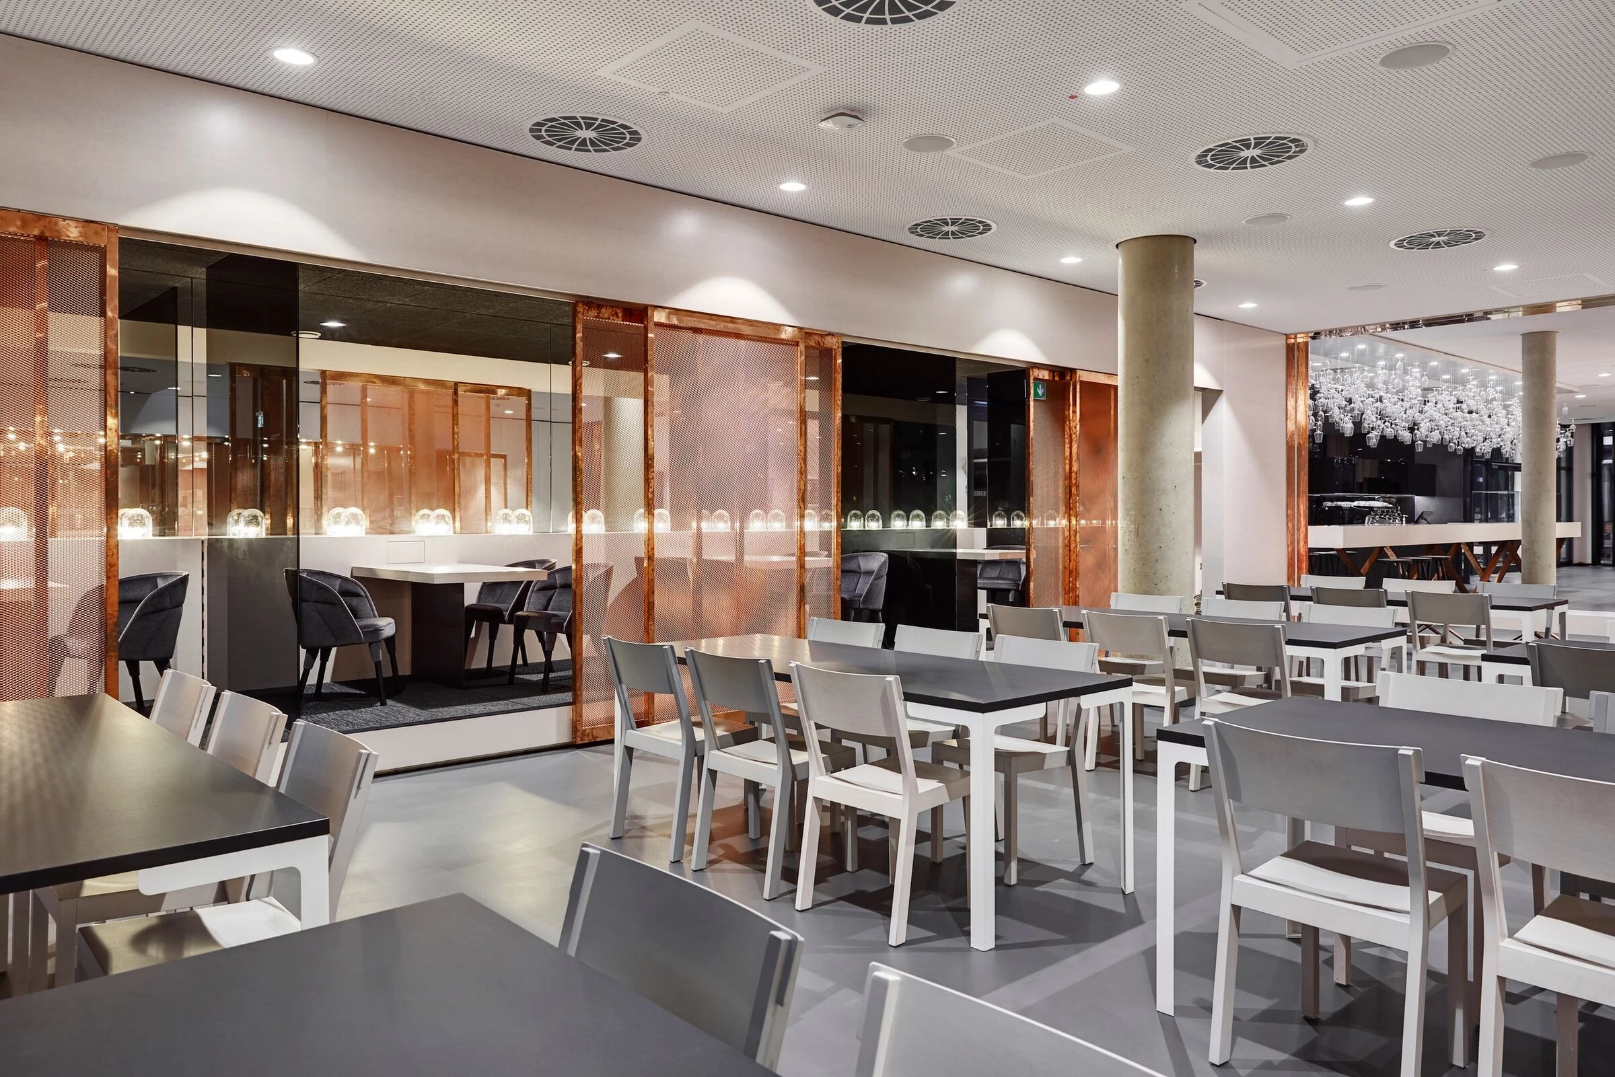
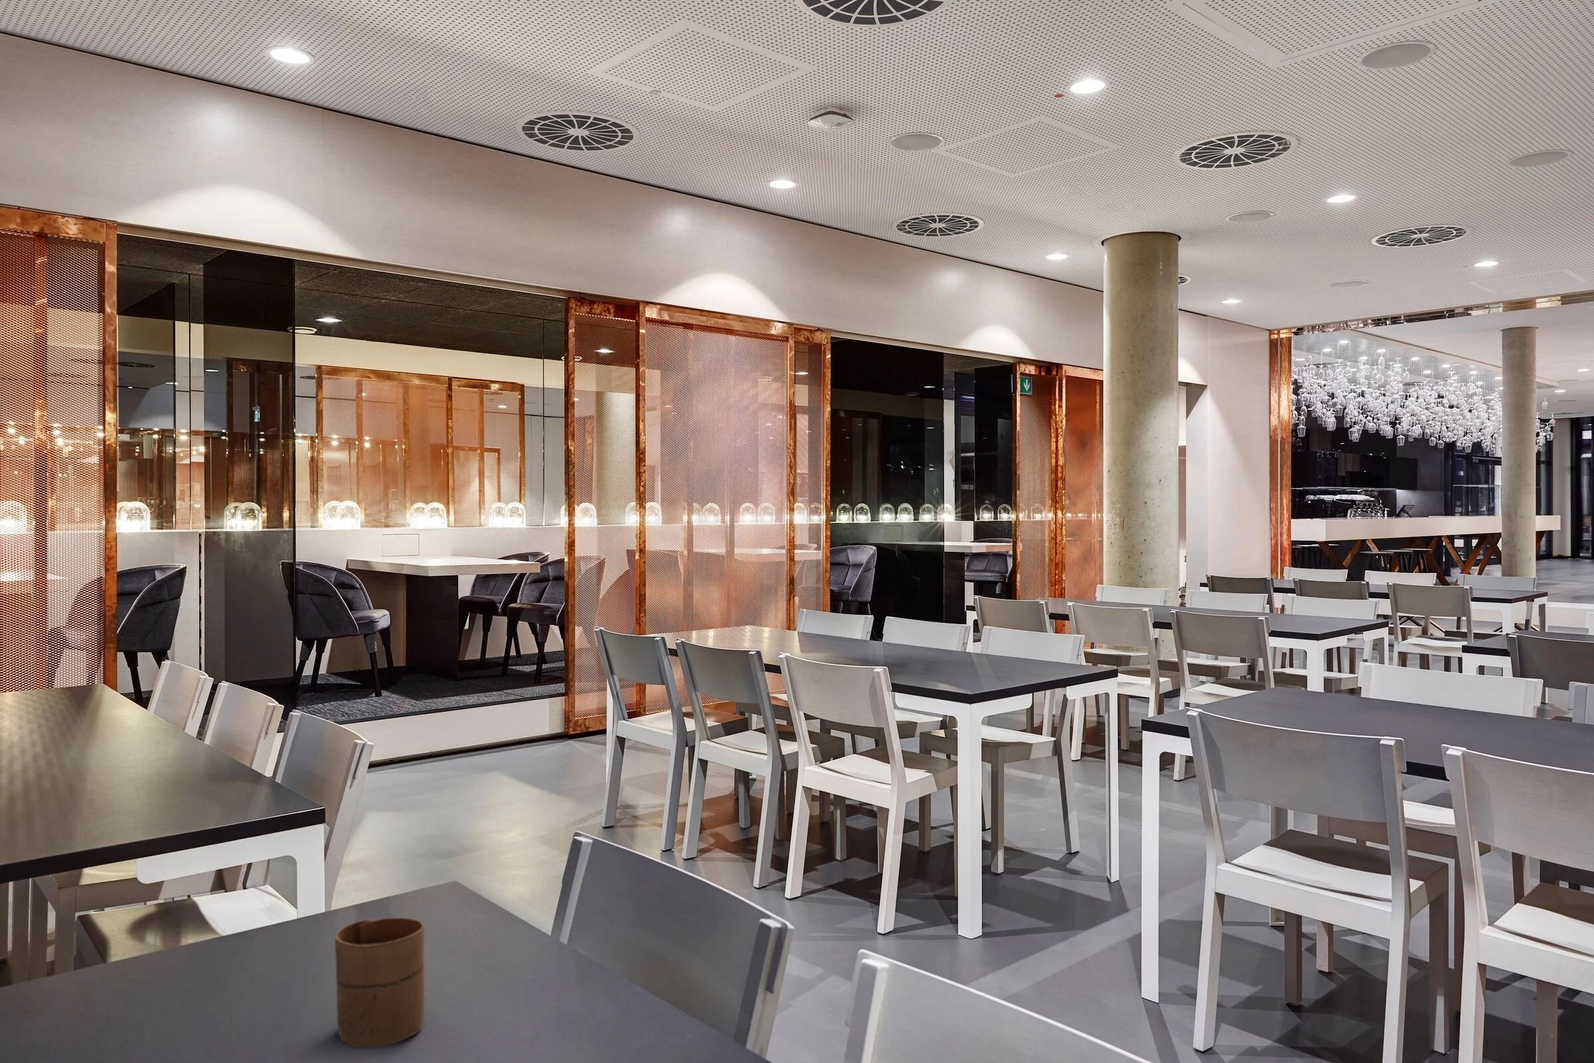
+ cup (380, 978)
